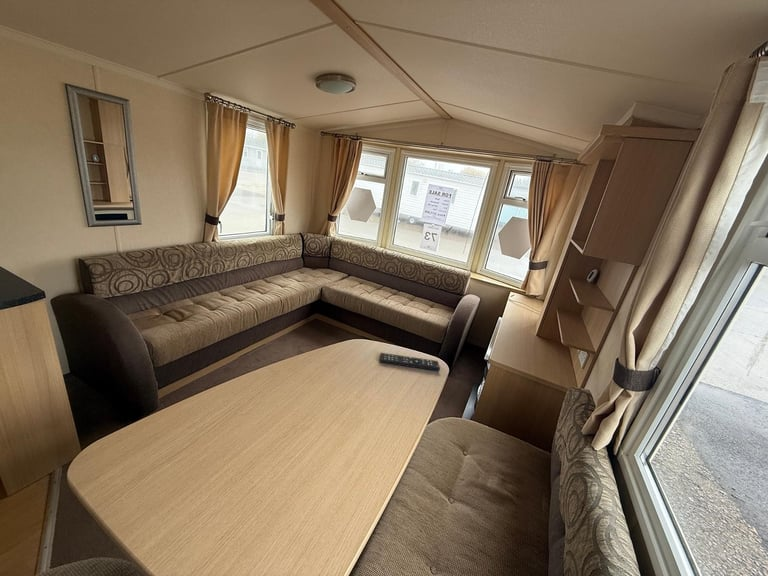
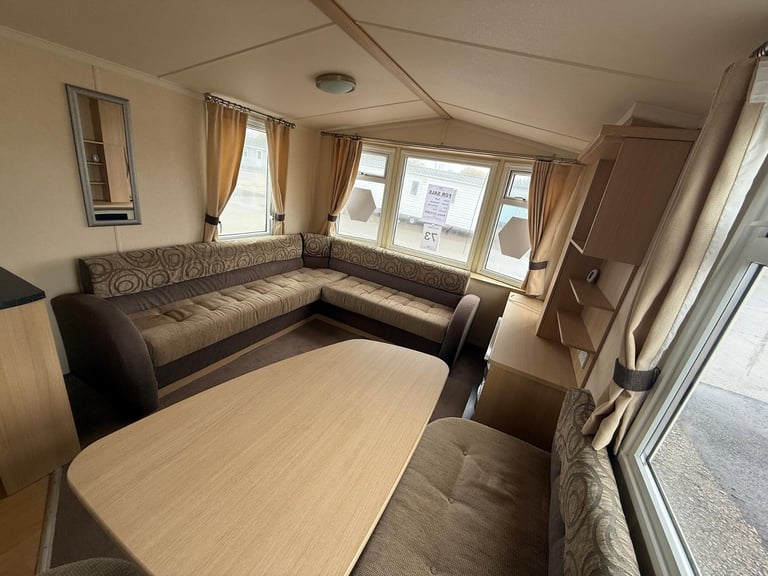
- remote control (409, 361)
